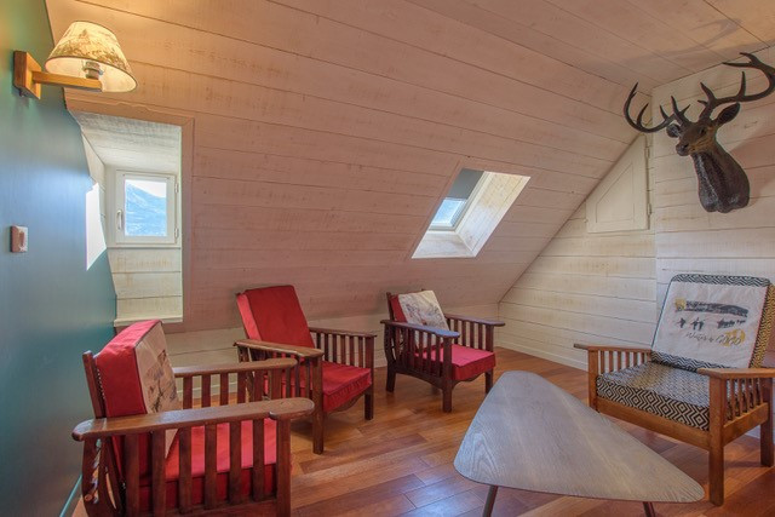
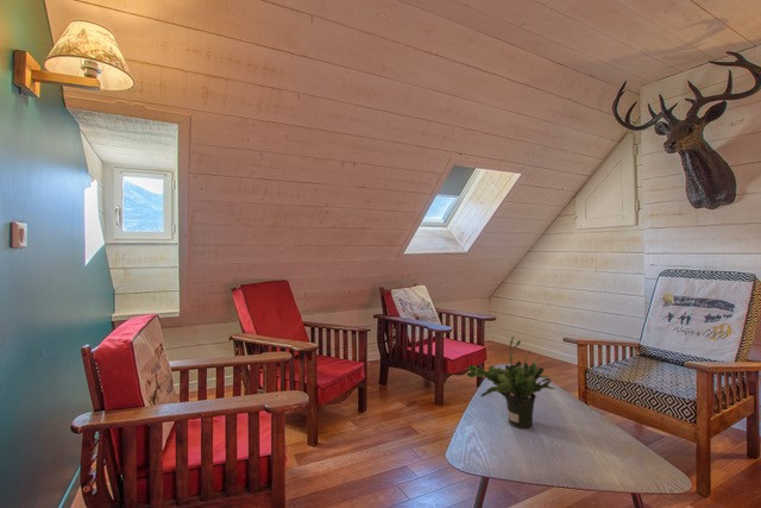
+ potted plant (508, 380)
